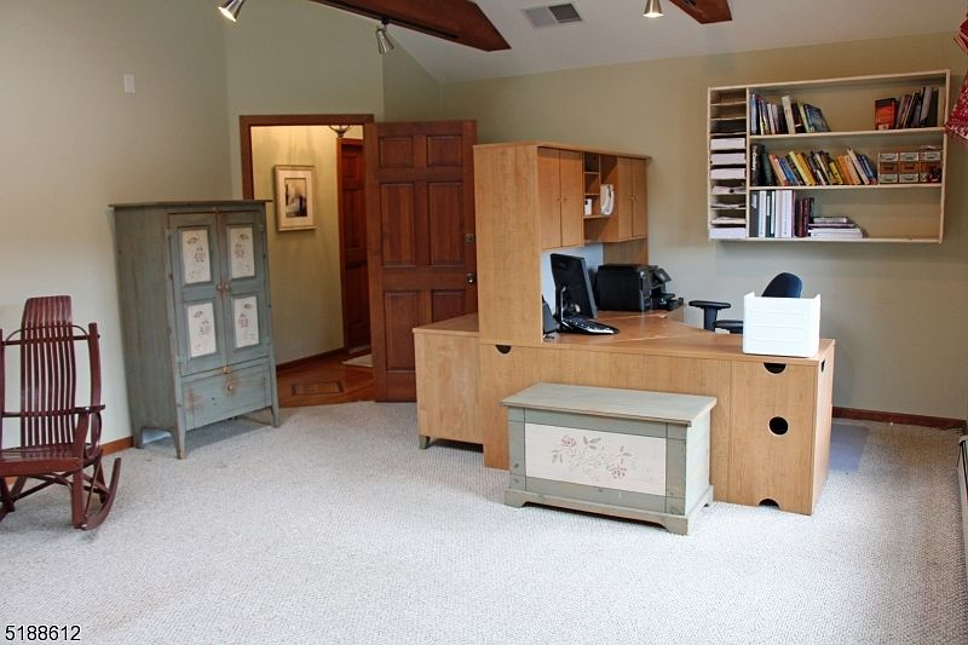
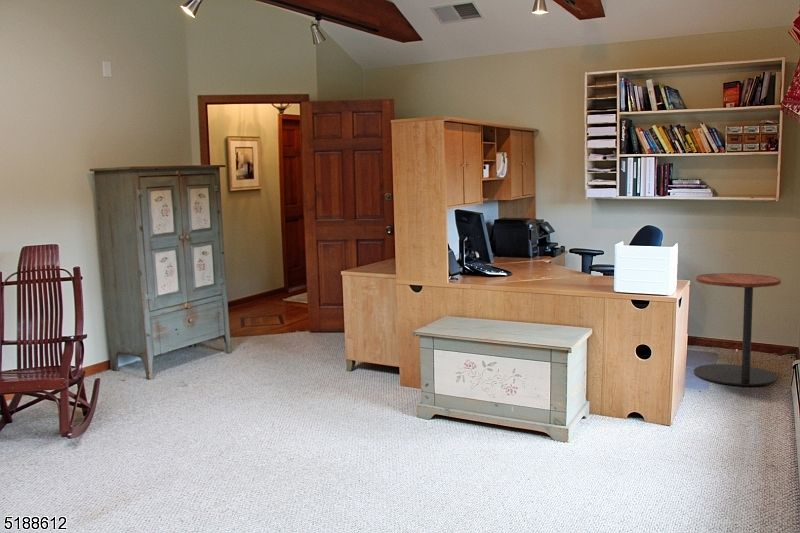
+ side table (743, 327)
